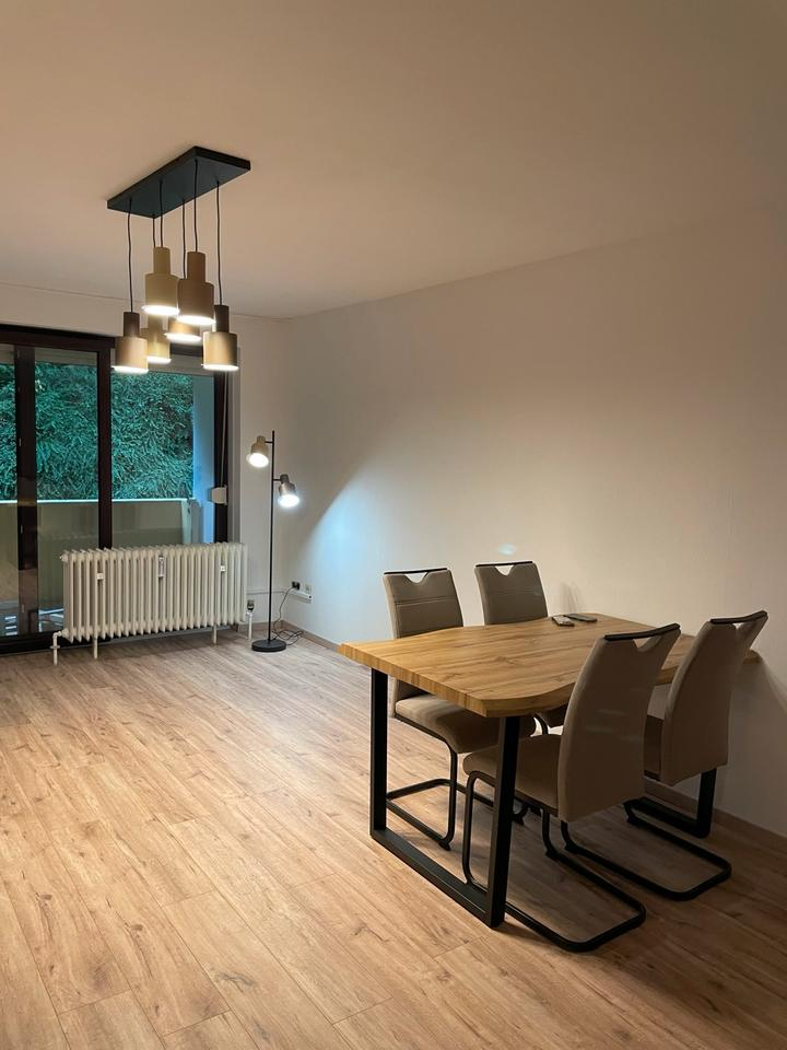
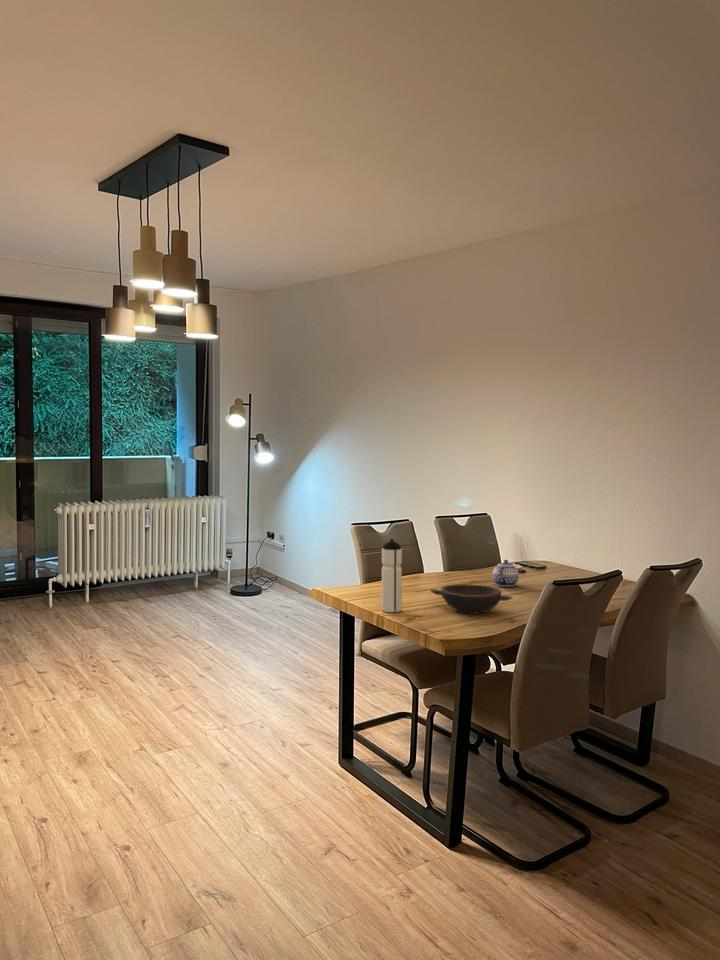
+ teapot (505, 572)
+ water bottle (391, 574)
+ bowl (470, 599)
